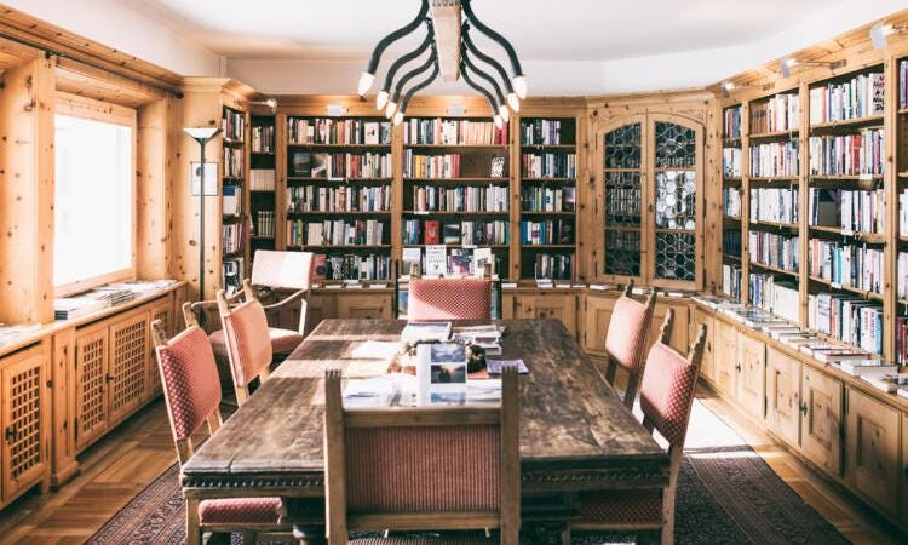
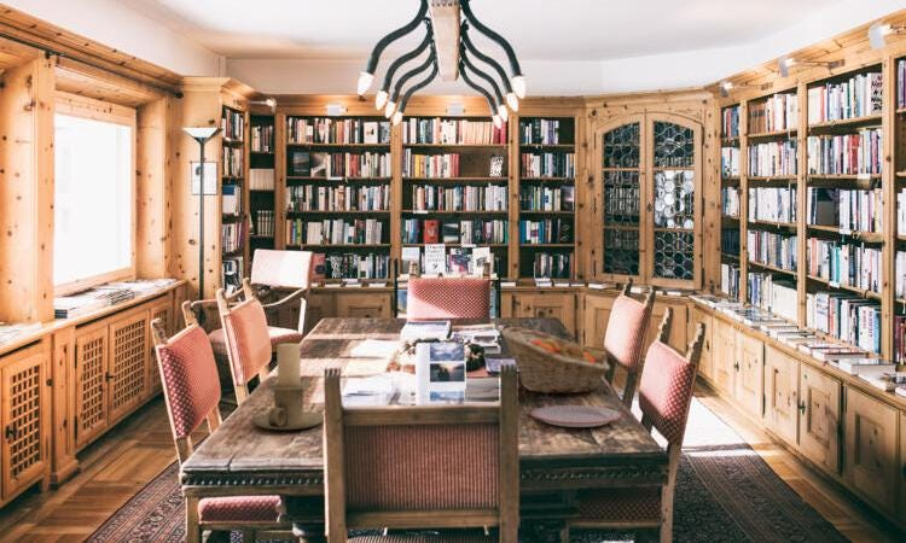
+ fruit basket (554, 357)
+ plate (575, 416)
+ candle holder (289, 383)
